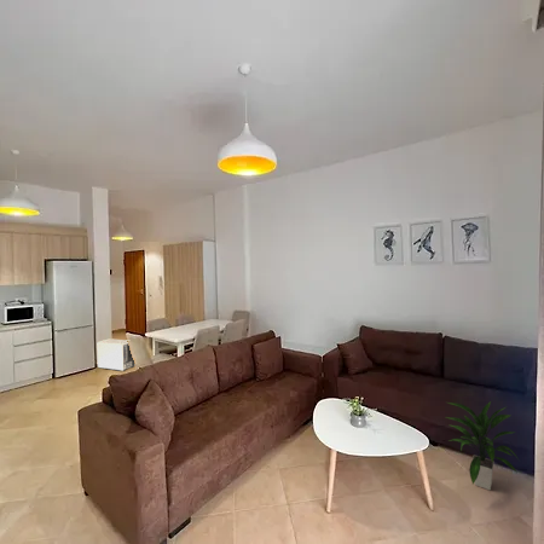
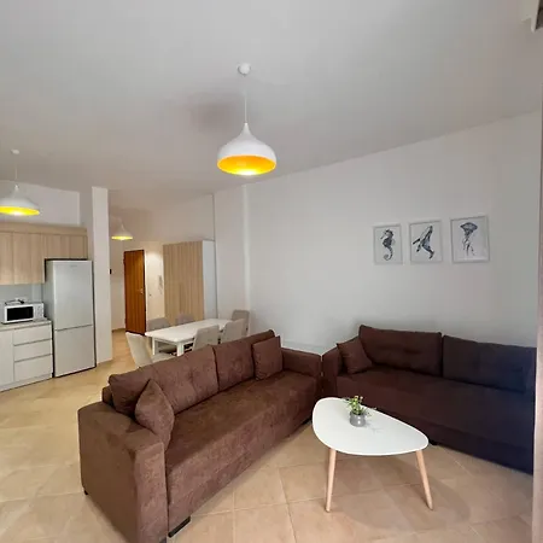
- indoor plant (479, 442)
- air purifier (116, 354)
